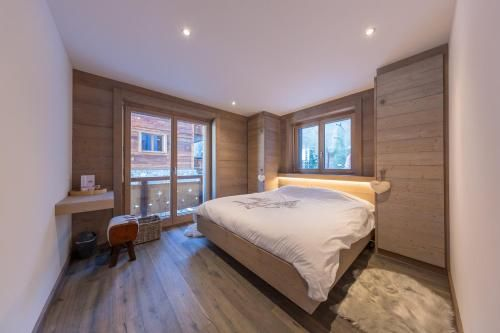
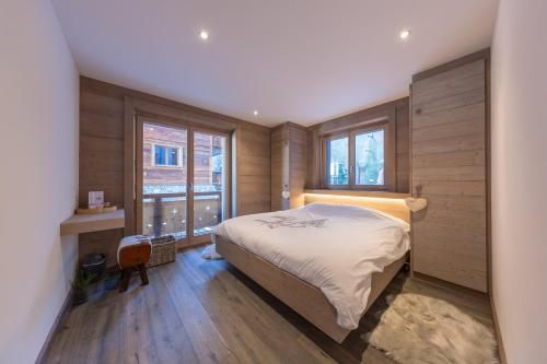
+ potted plant (83, 285)
